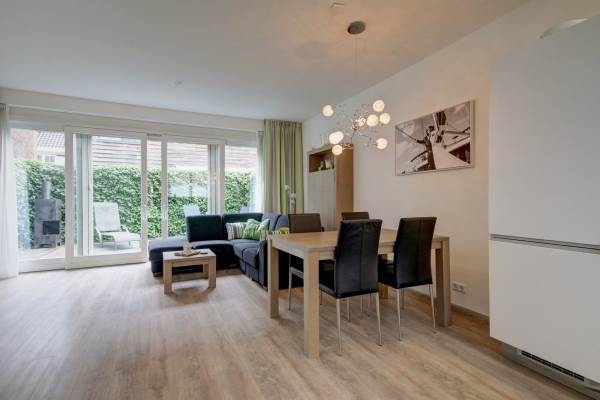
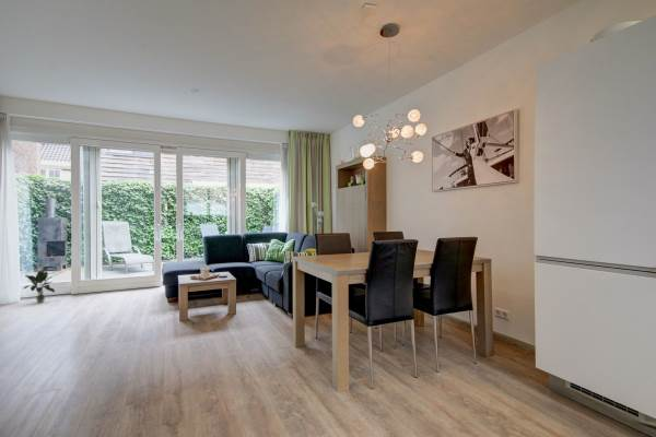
+ potted plant (39, 285)
